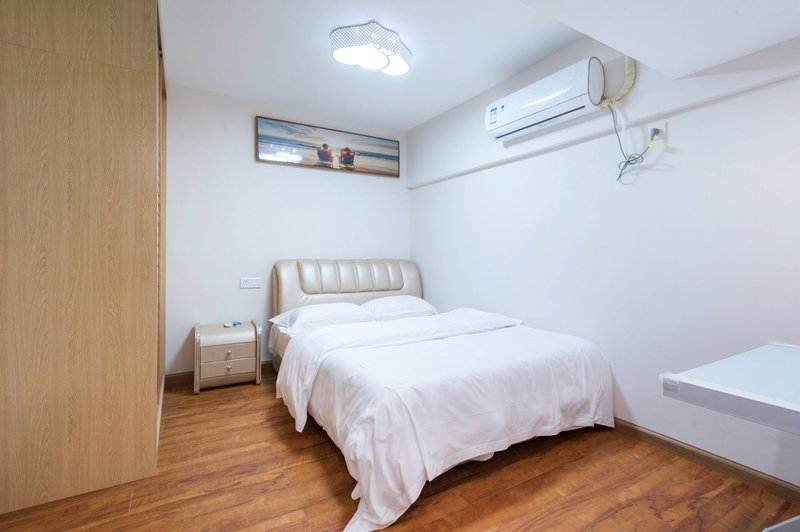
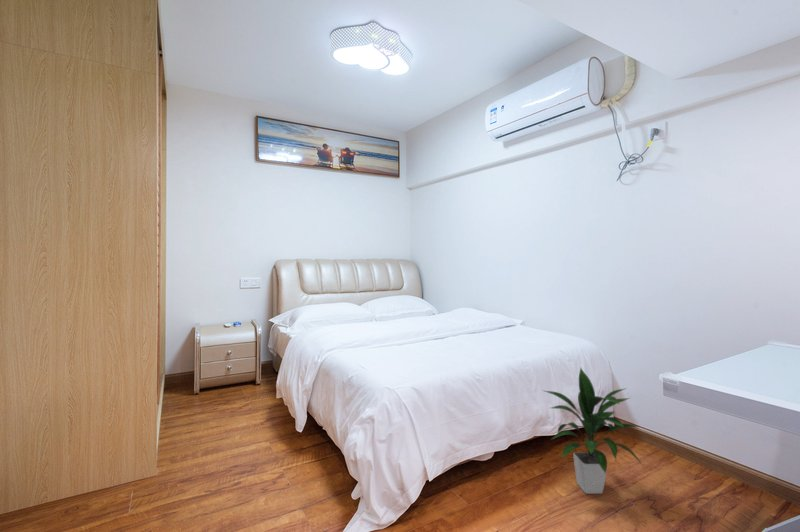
+ indoor plant (594, 432)
